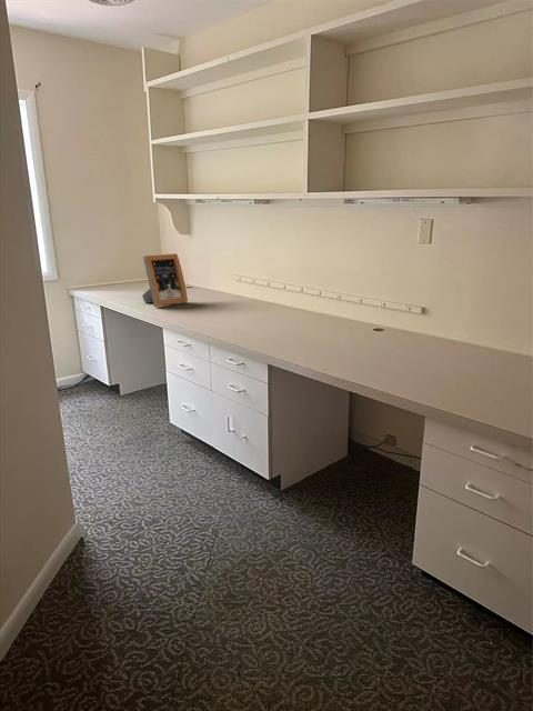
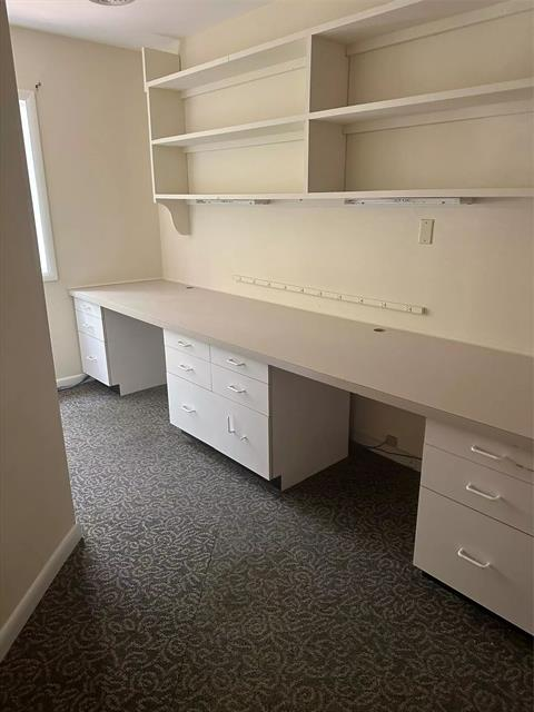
- picture frame (162, 279)
